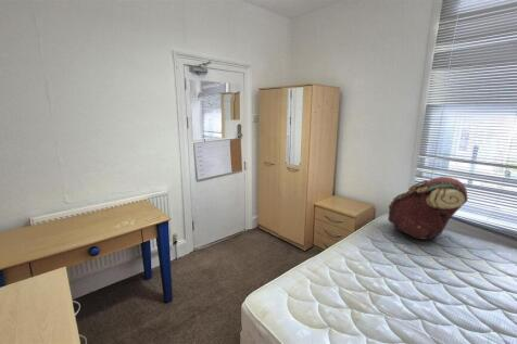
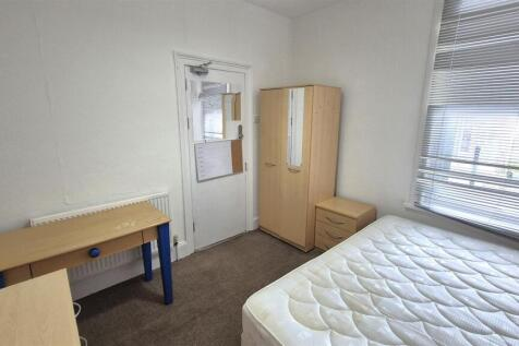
- backpack (425, 206)
